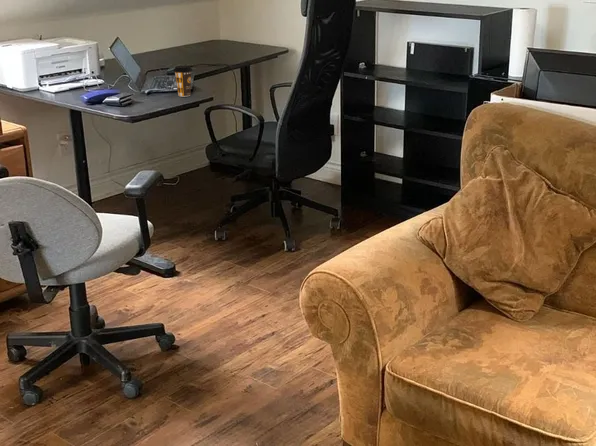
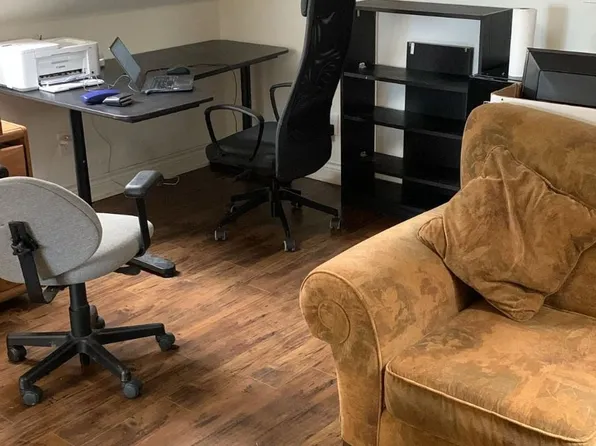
- coffee cup (183, 81)
